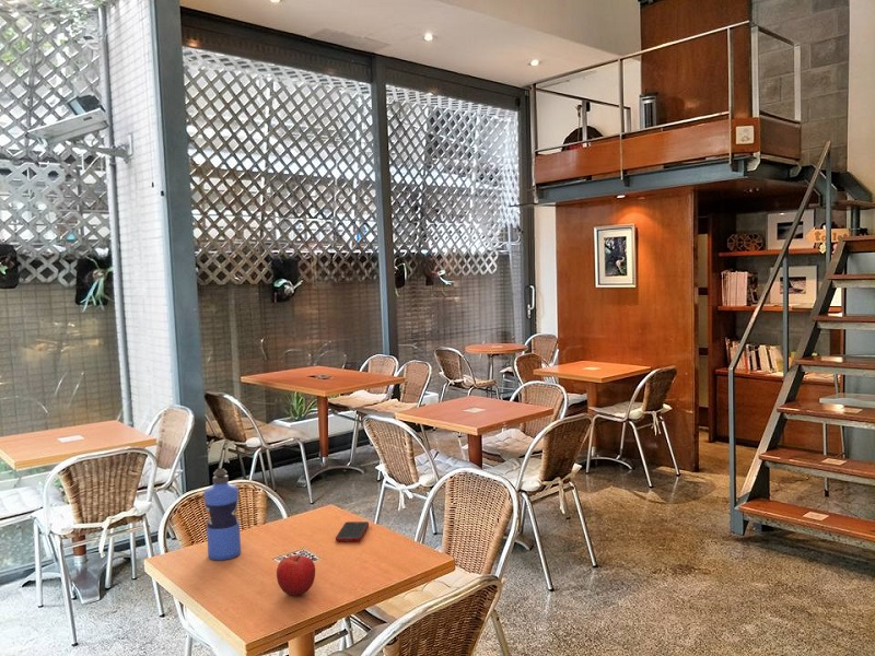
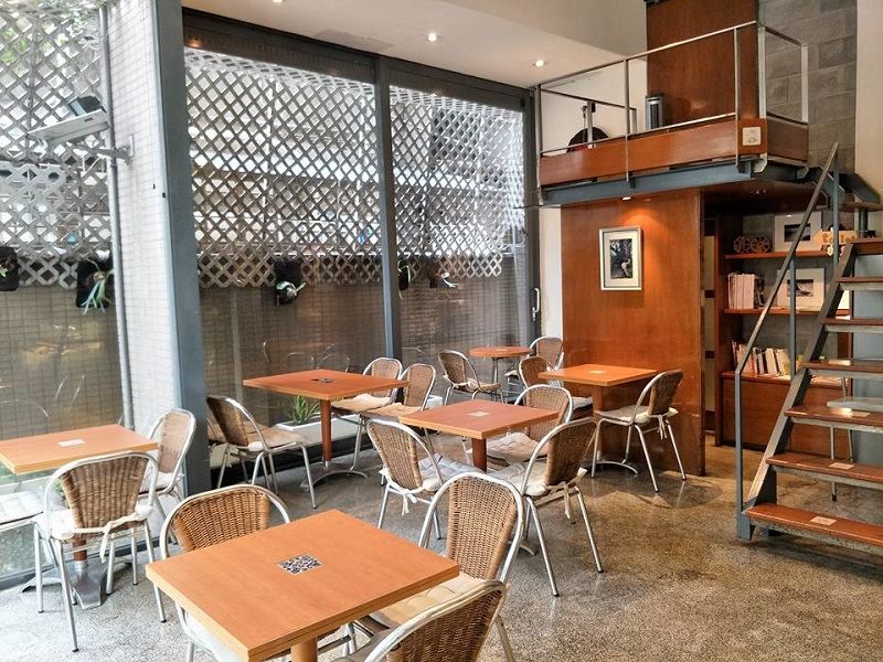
- cell phone (352, 531)
- water bottle (222, 512)
- fruit (295, 573)
